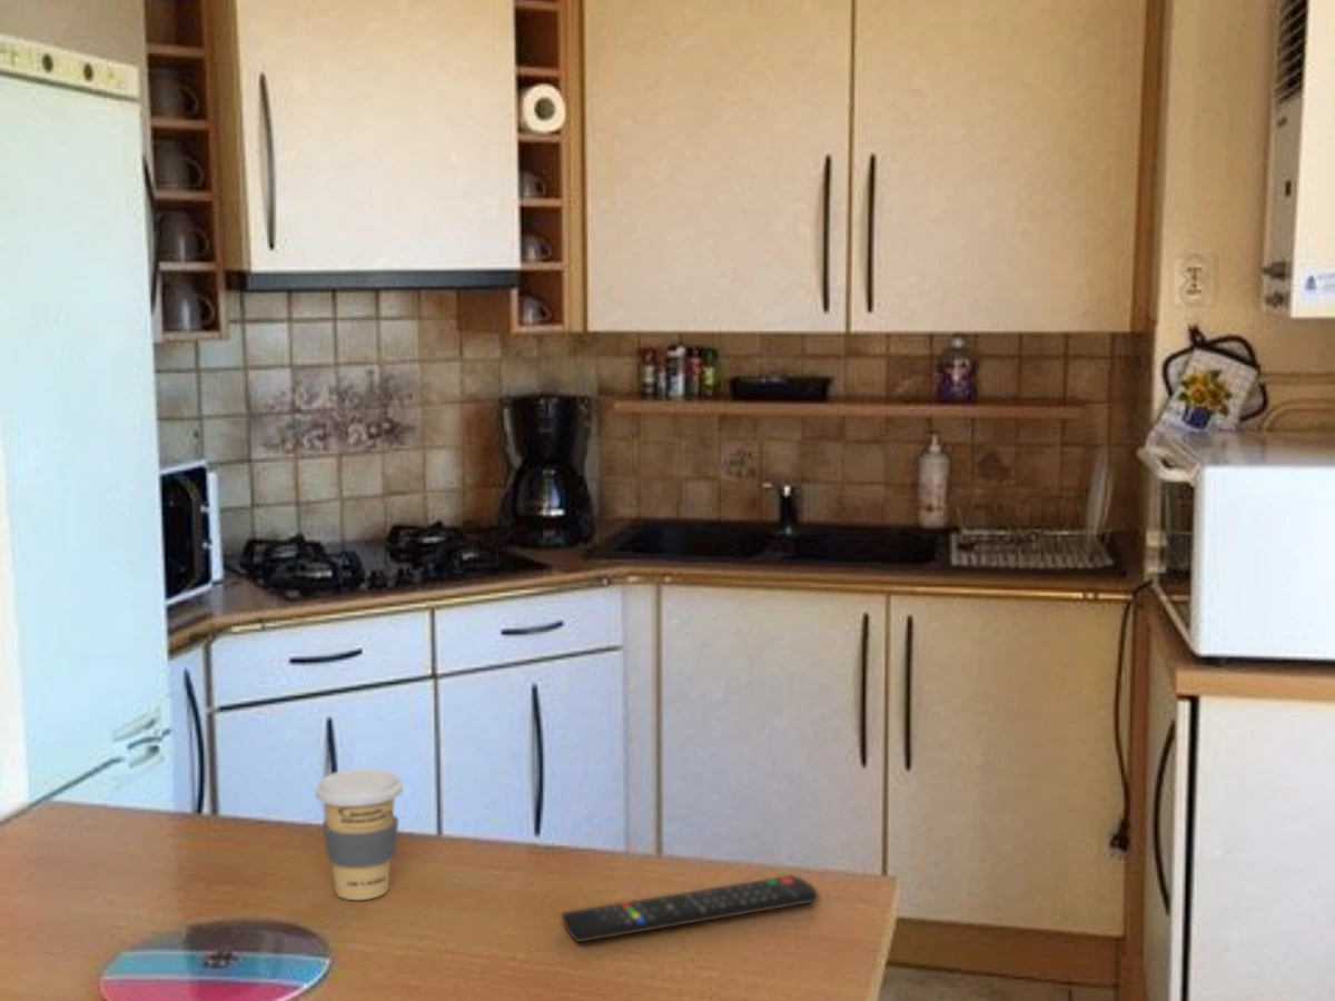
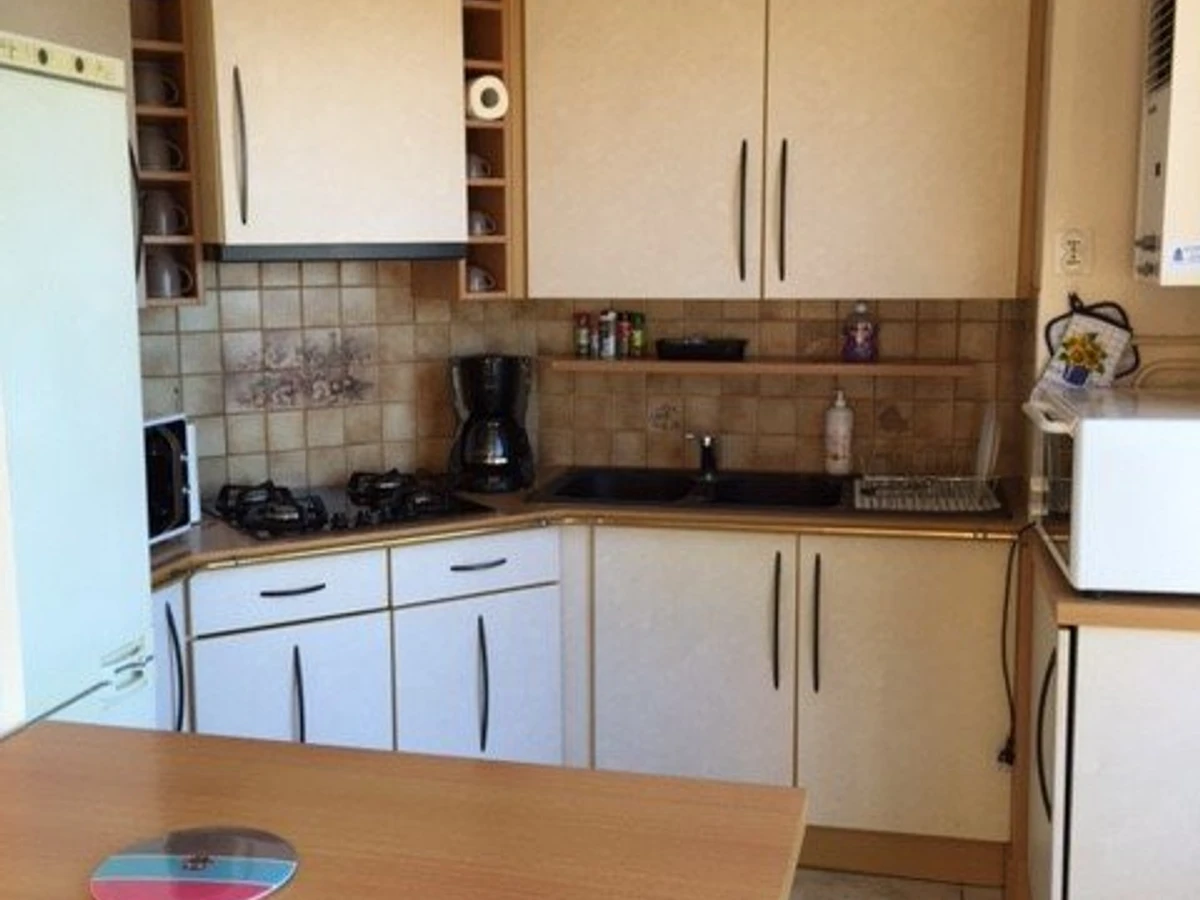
- remote control (694, 909)
- coffee cup (360, 834)
